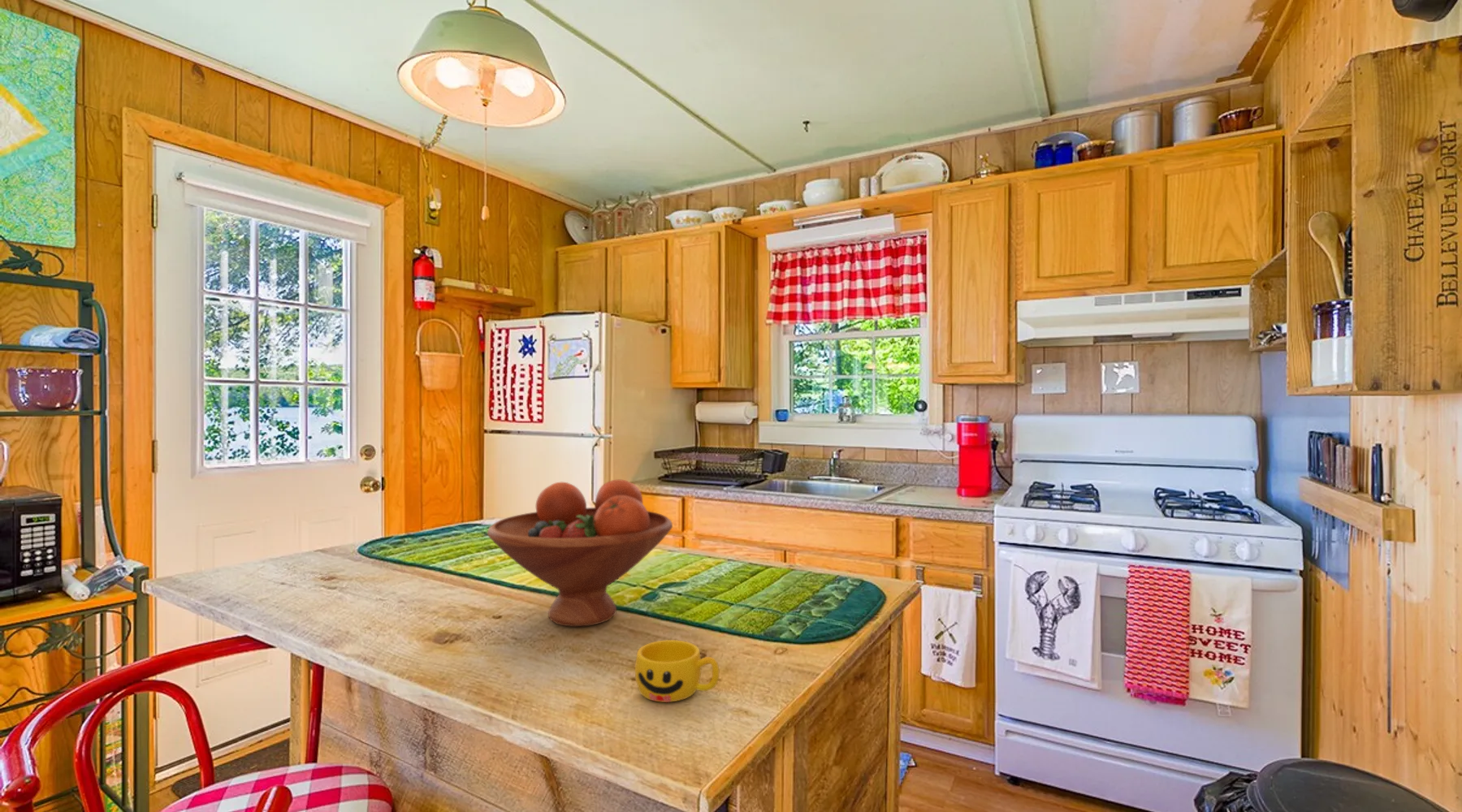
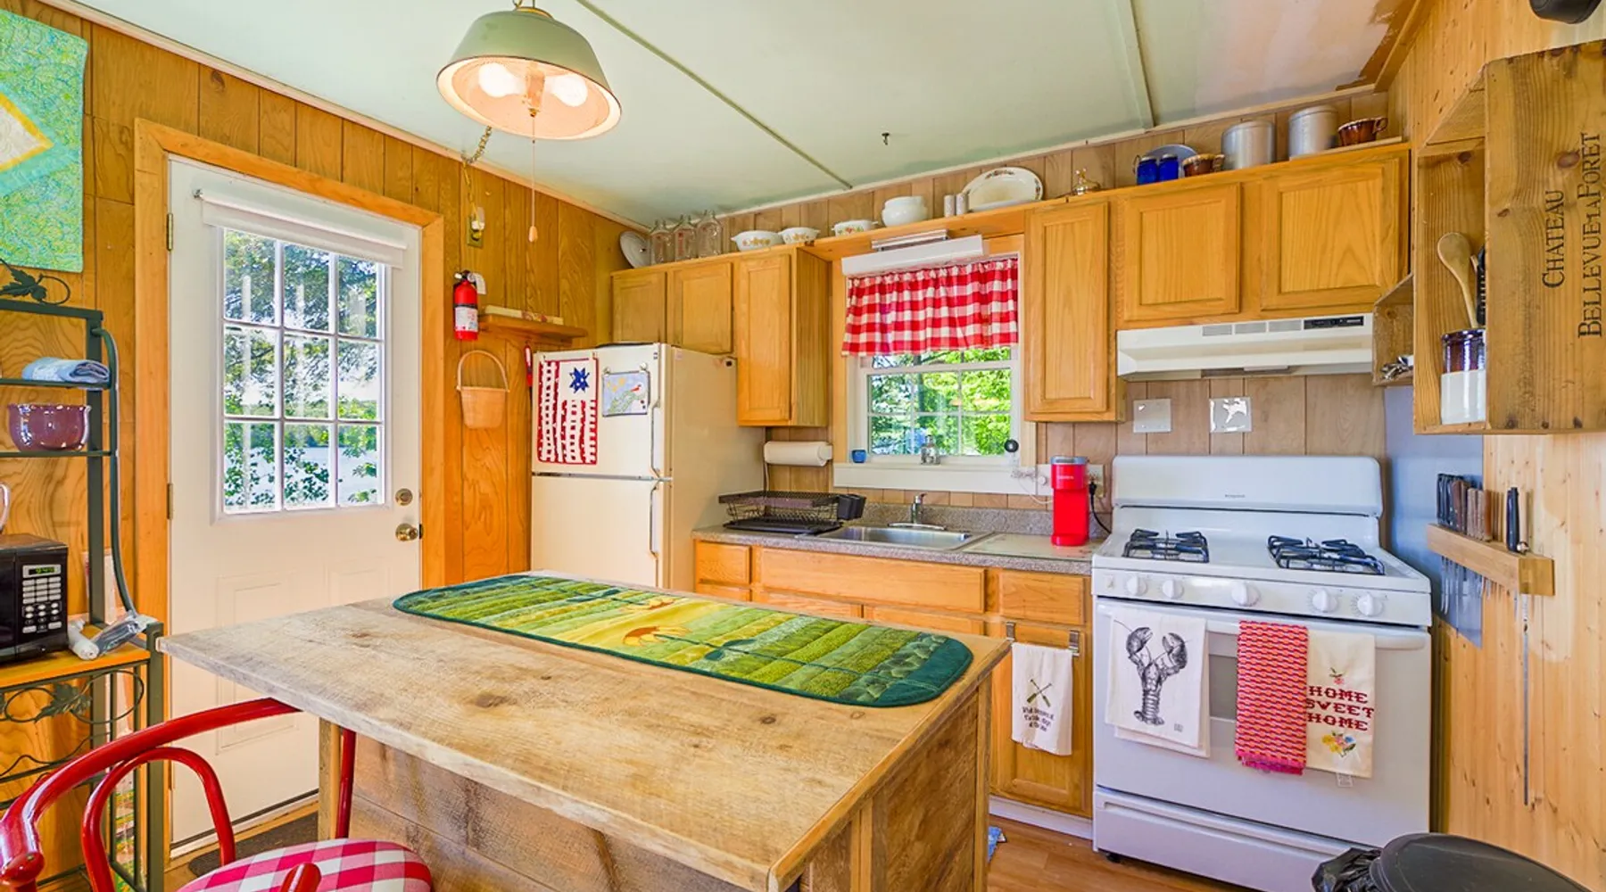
- cup (677, 672)
- fruit bowl (582, 551)
